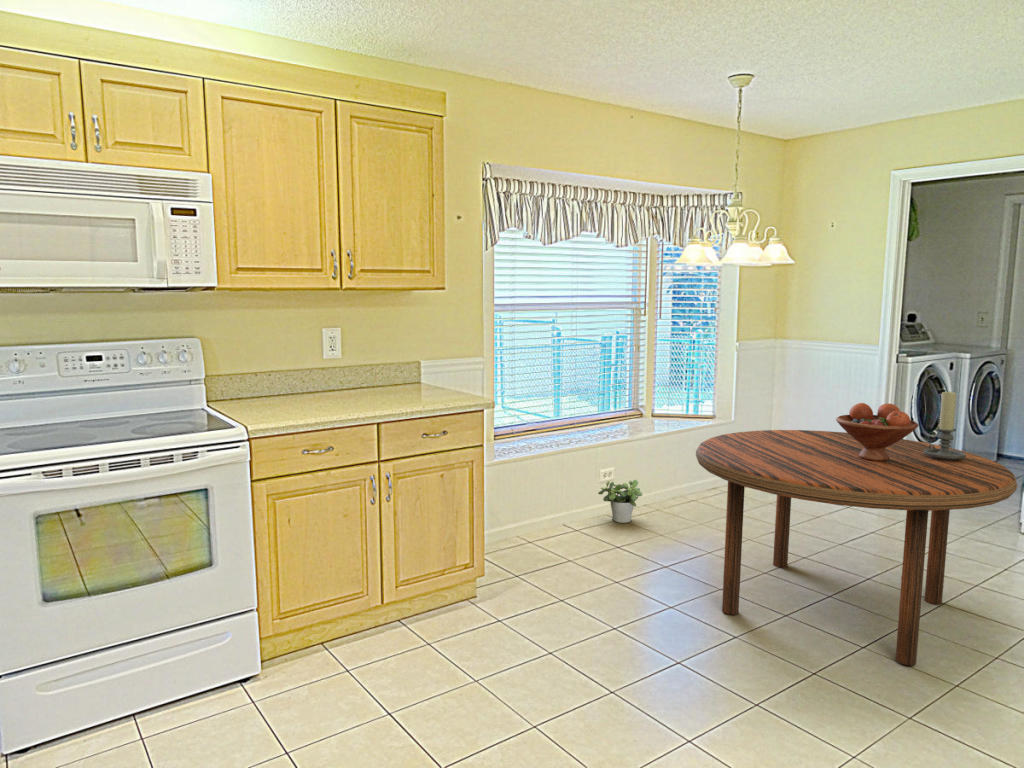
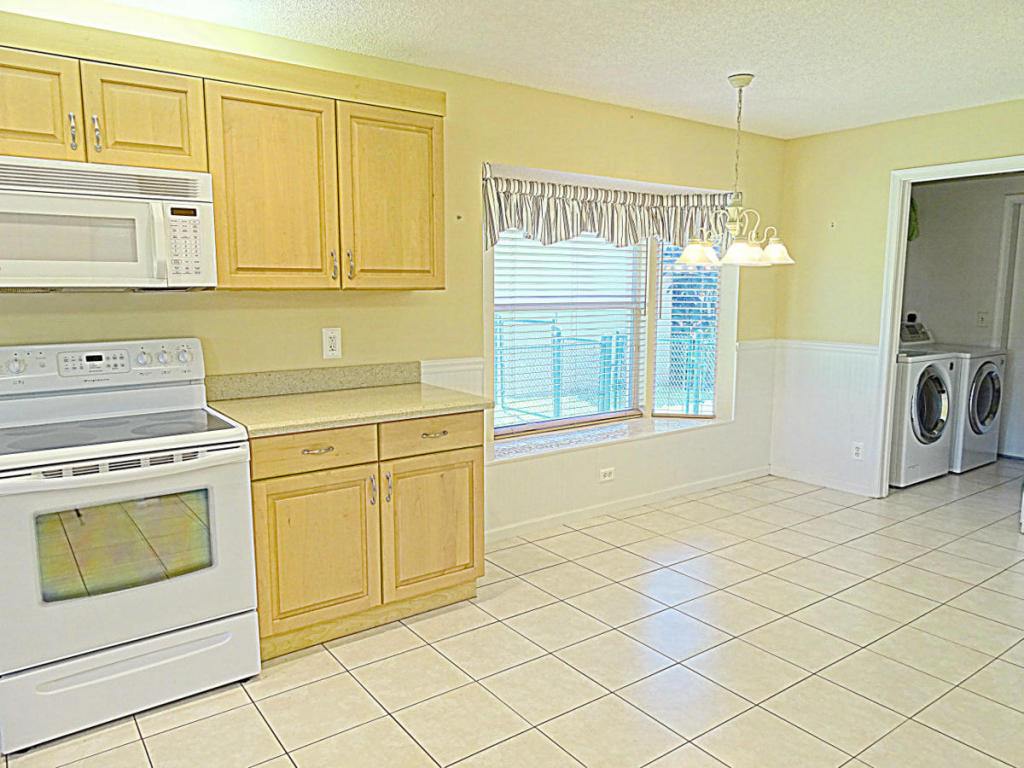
- dining table (844, 505)
- potted plant (621, 501)
- candle holder (944, 423)
- fruit bowl (875, 431)
